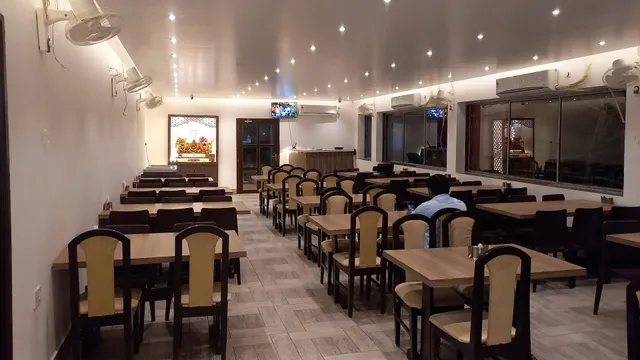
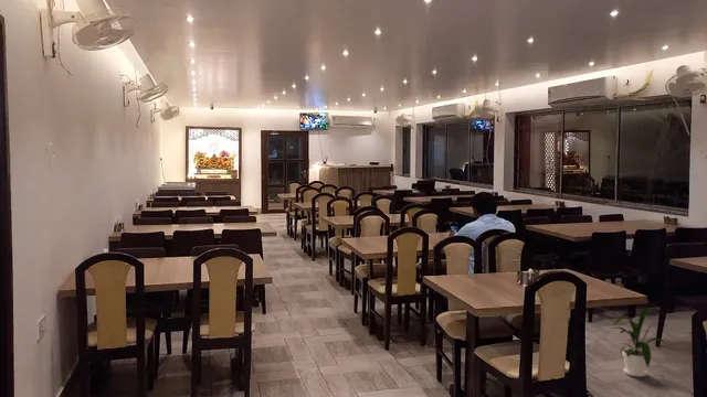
+ house plant (636, 341)
